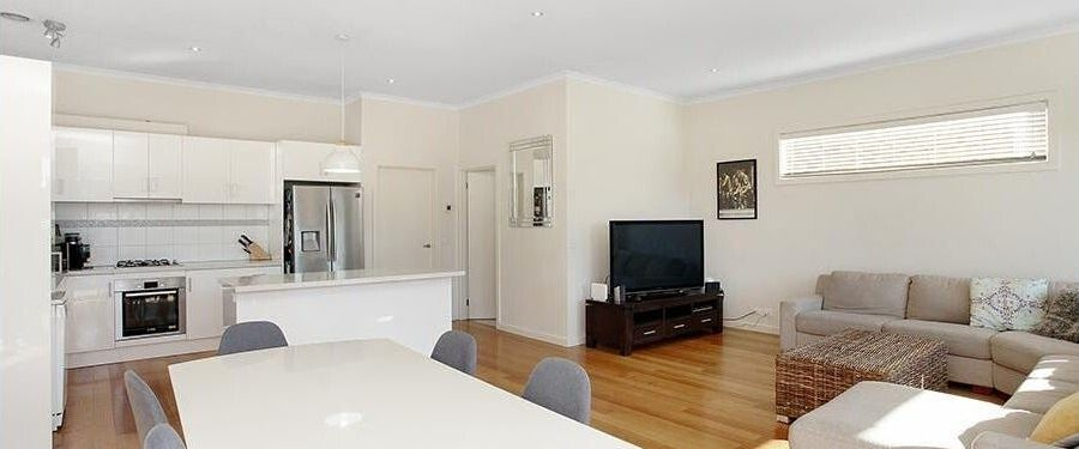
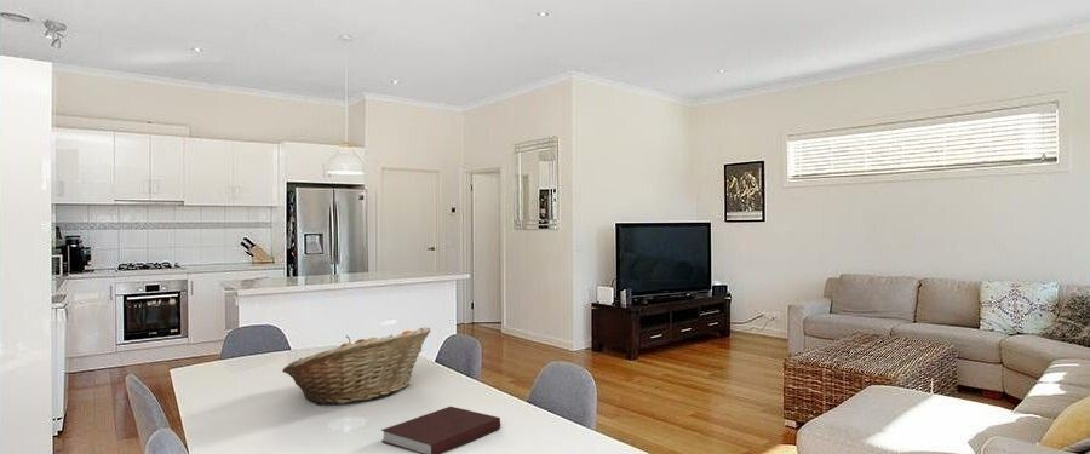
+ notebook (442, 429)
+ fruit basket (362, 360)
